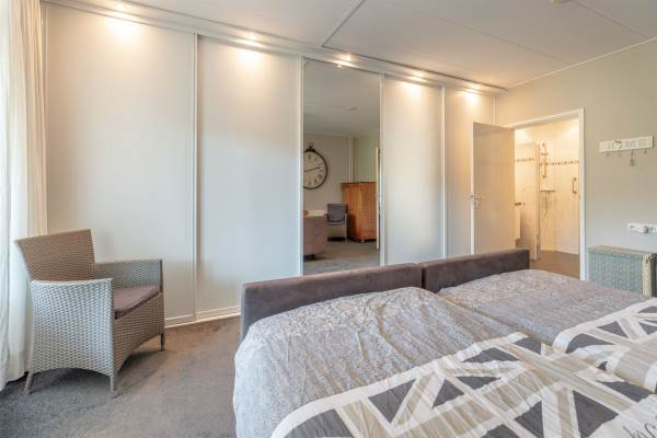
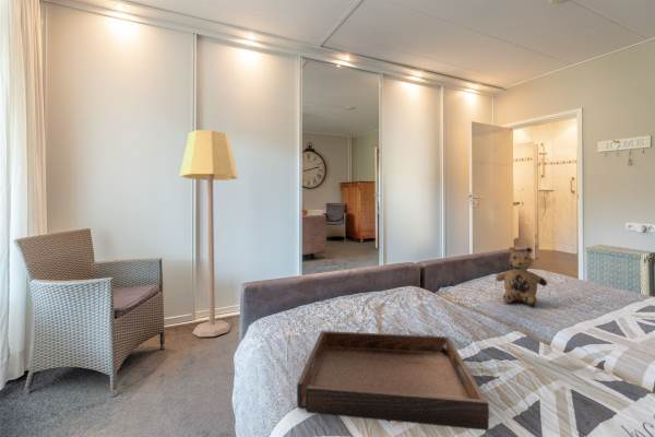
+ lamp (211, 233)
+ serving tray (384, 367)
+ teddy bear (520, 274)
